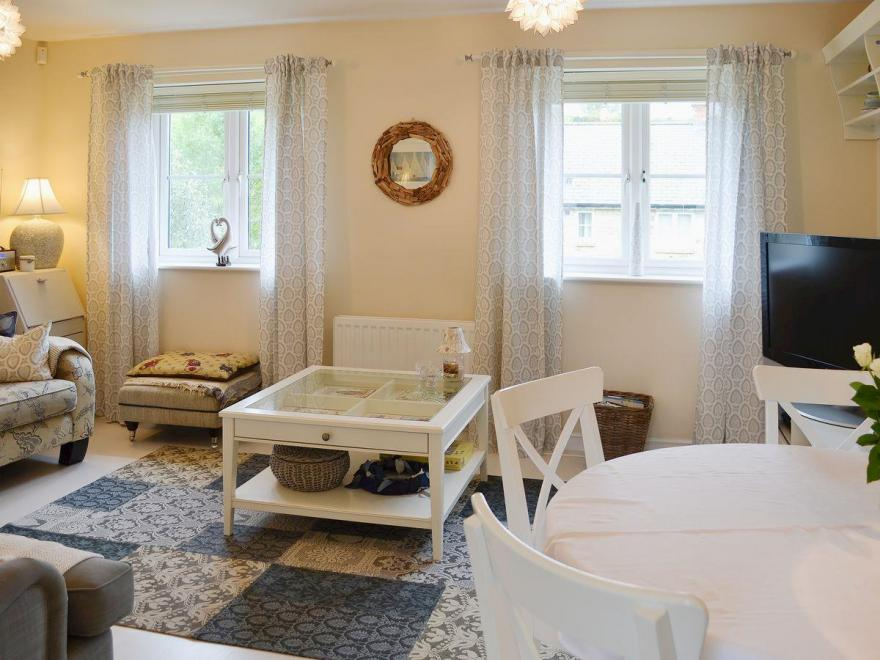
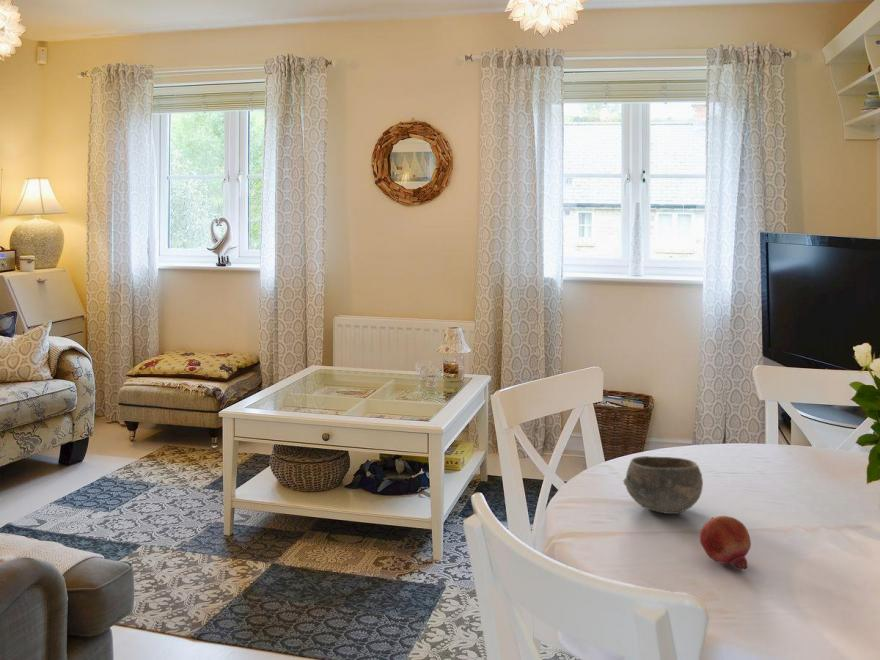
+ fruit (726, 539)
+ bowl (661, 485)
